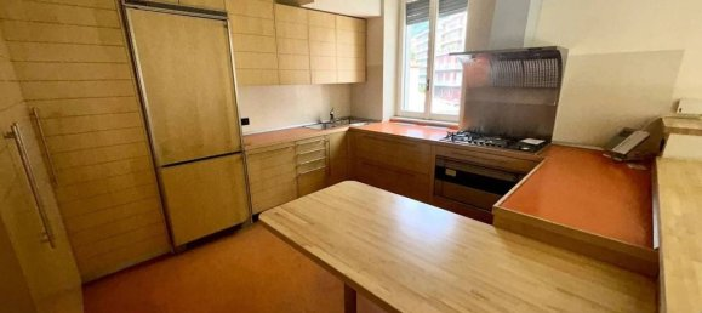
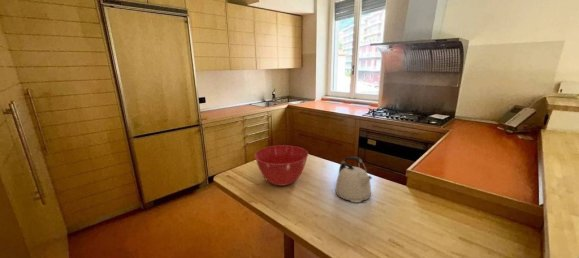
+ kettle (354, 175)
+ mixing bowl (281, 166)
